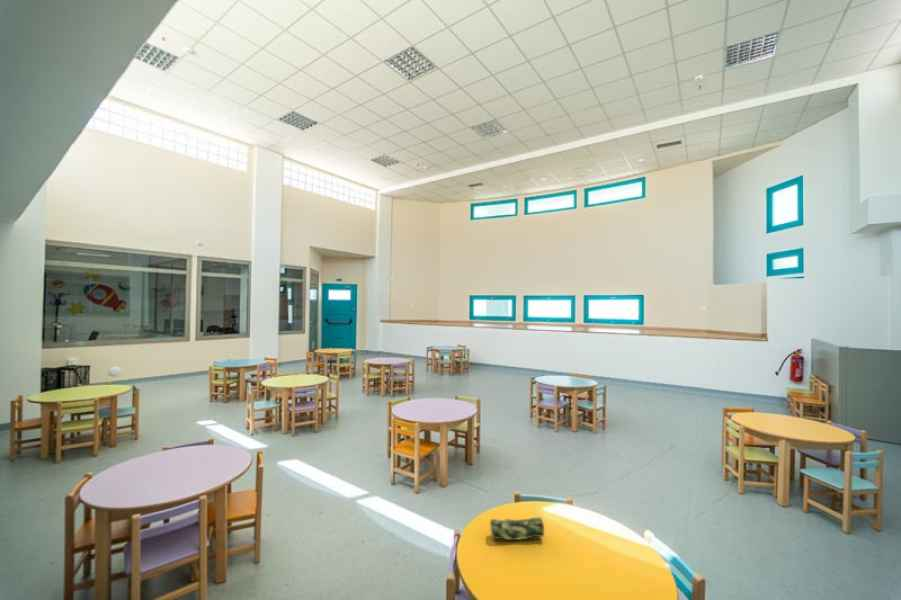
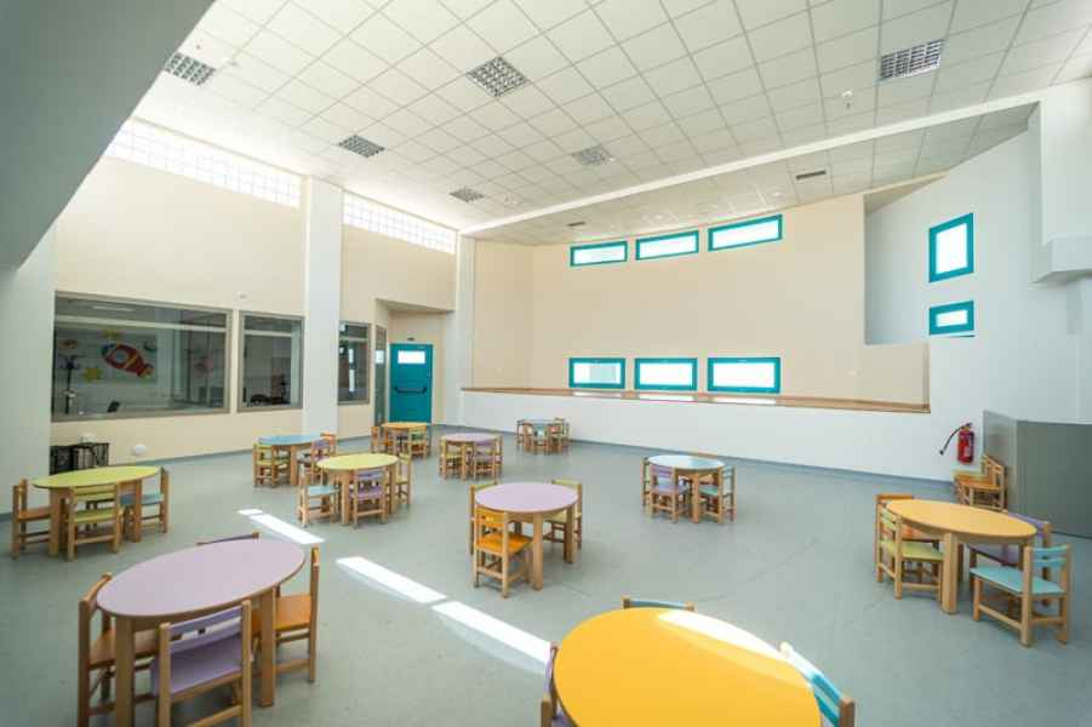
- pencil case (515, 528)
